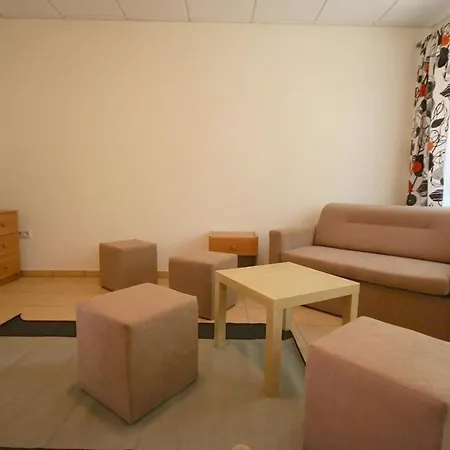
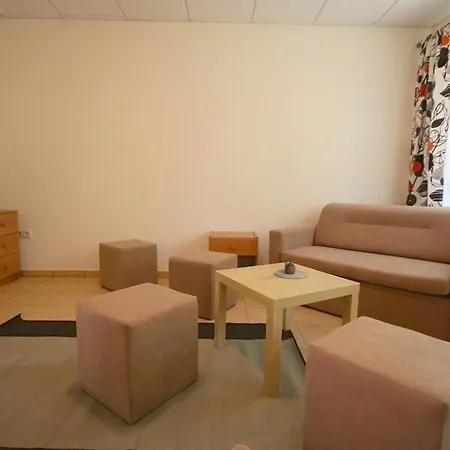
+ teapot (291, 266)
